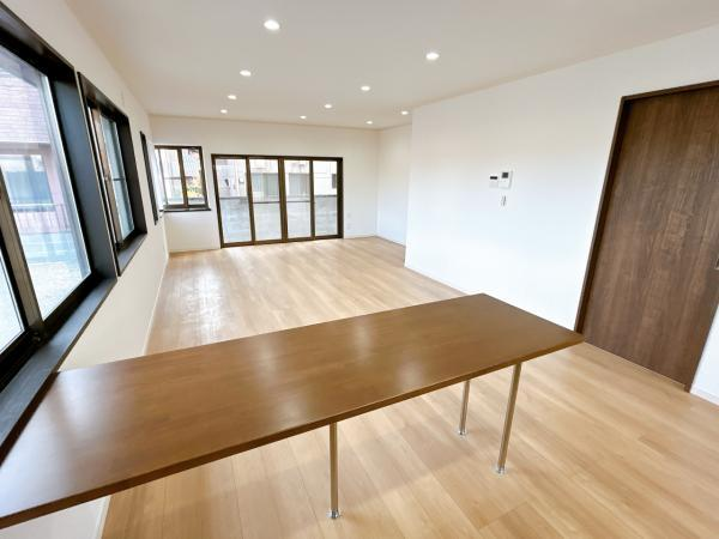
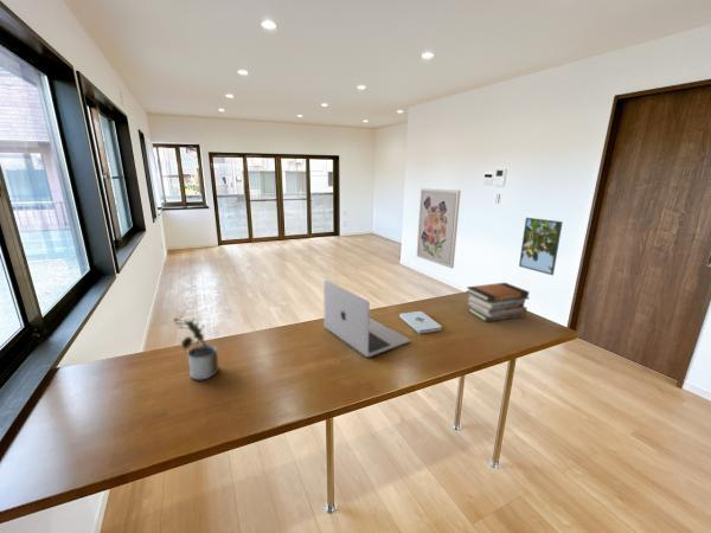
+ wall art (436, 226)
+ notepad (419, 321)
+ laptop (365, 310)
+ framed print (539, 245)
+ potted plant (196, 347)
+ book stack (495, 301)
